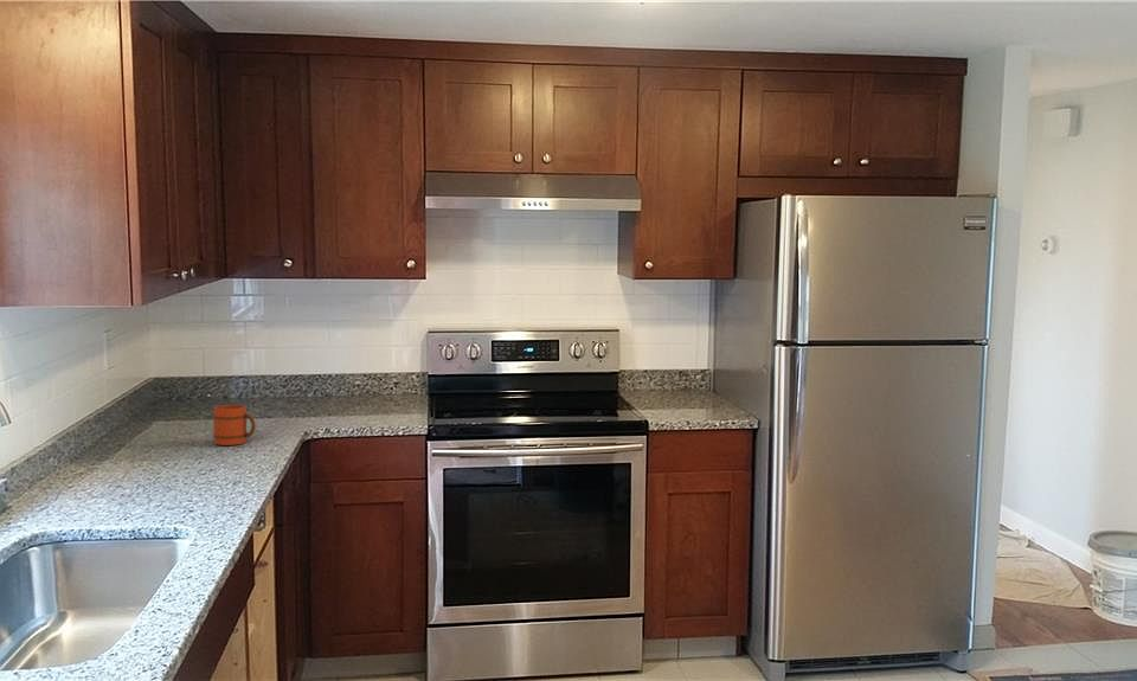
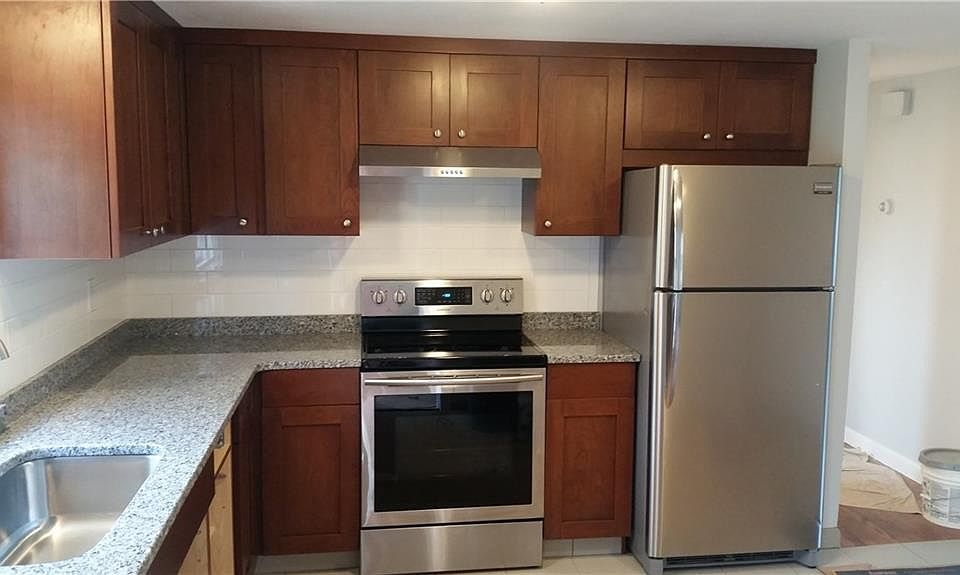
- mug (235, 424)
